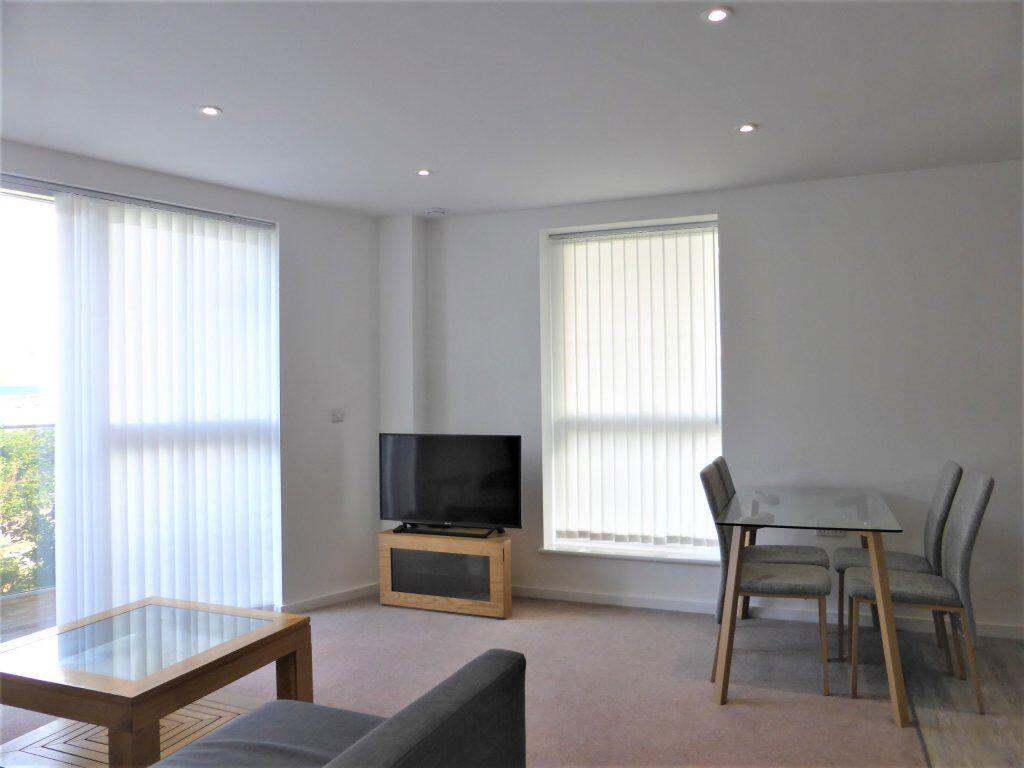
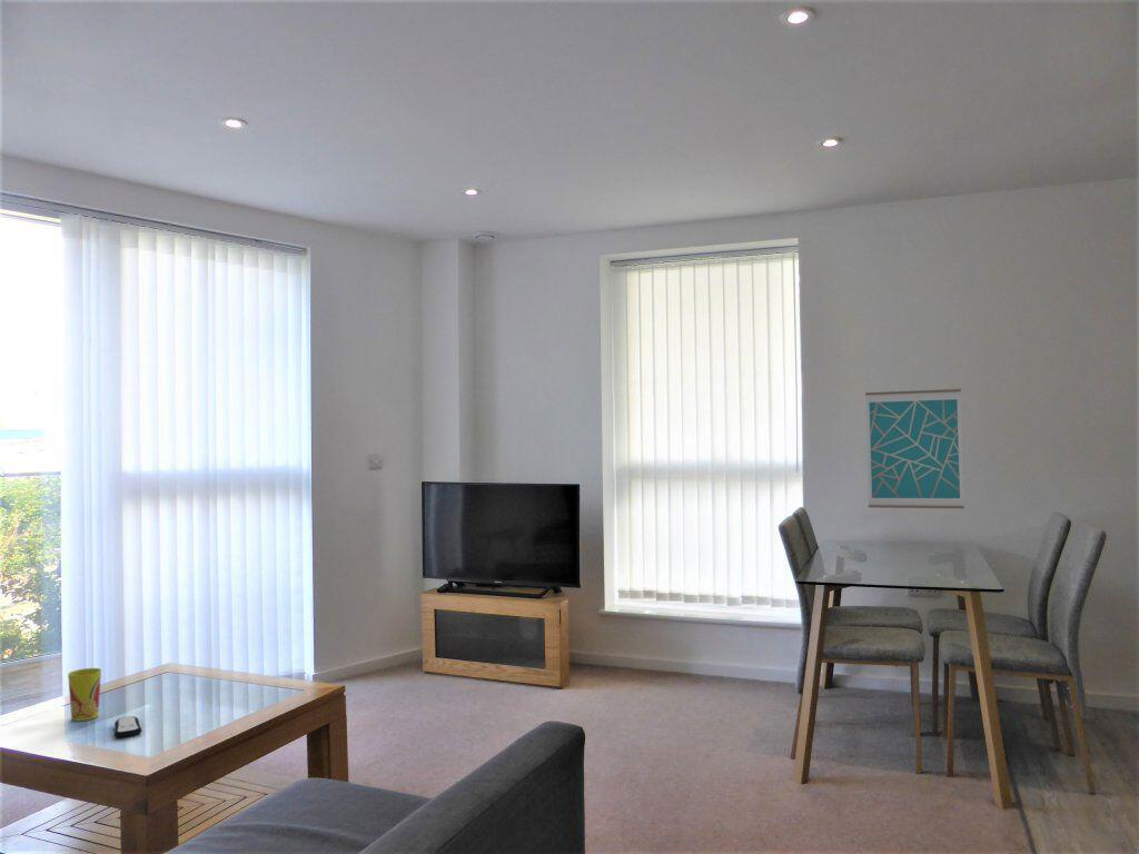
+ wall art (913, 449)
+ cup (85, 694)
+ remote control (127, 726)
